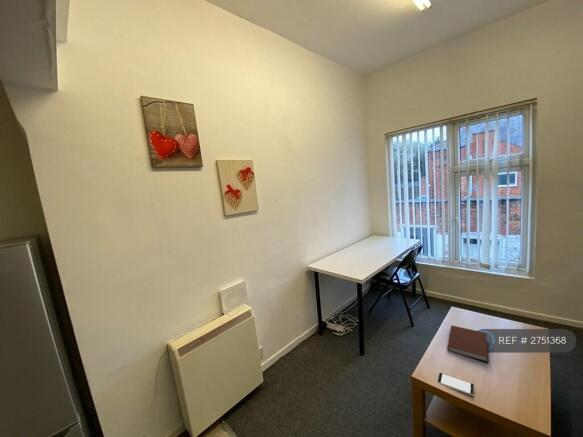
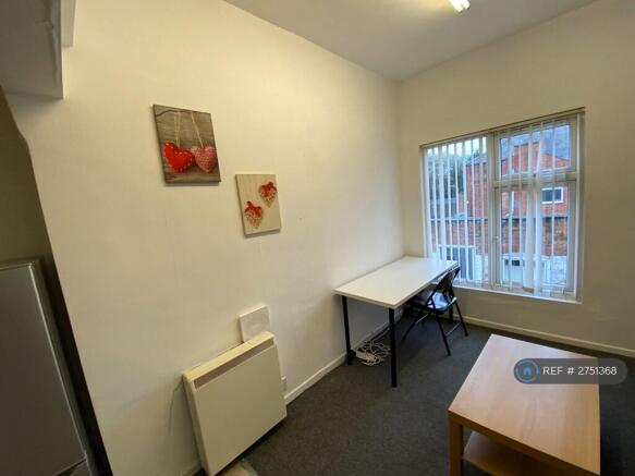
- notebook (467, 341)
- smartphone (455, 383)
